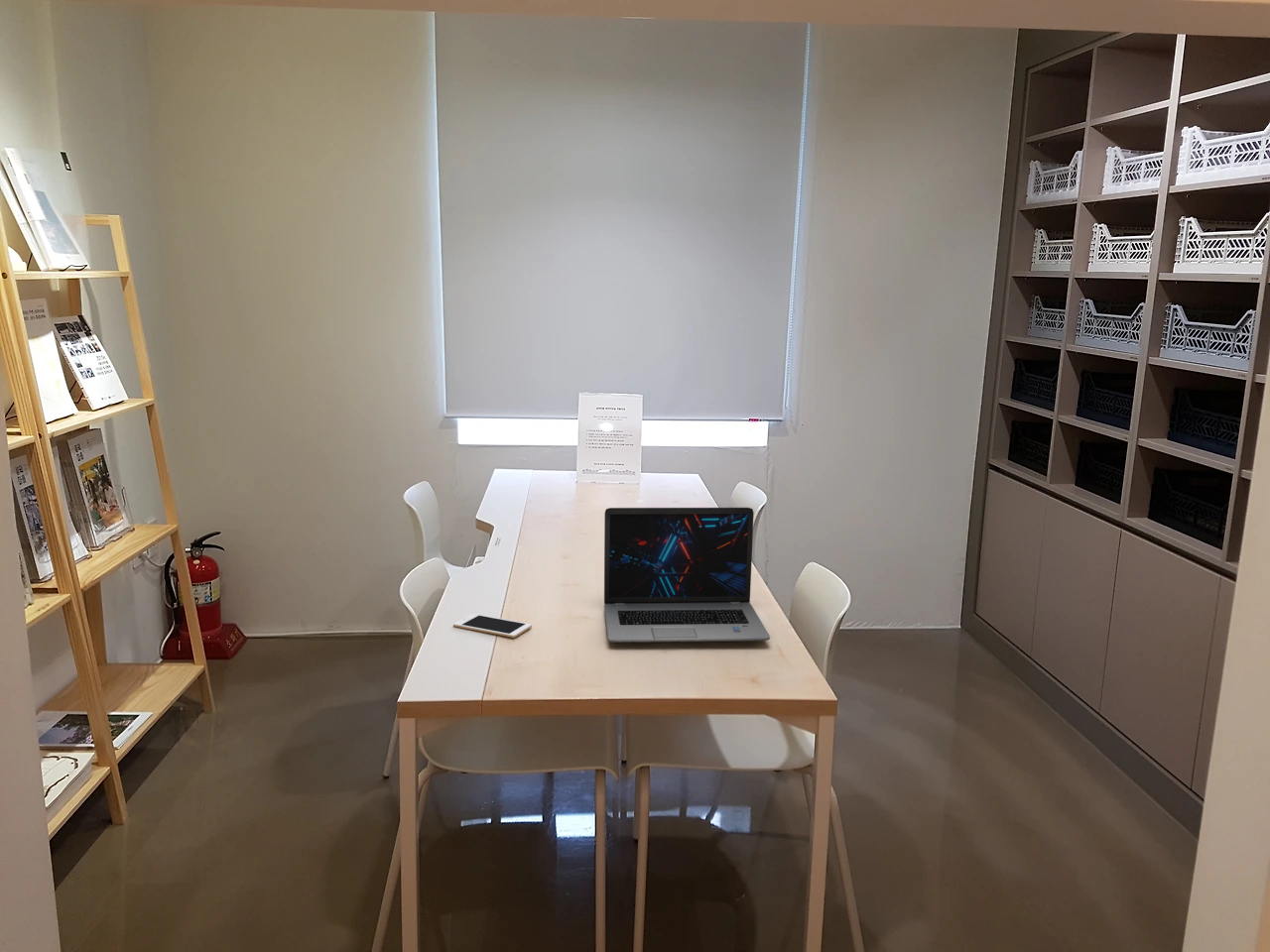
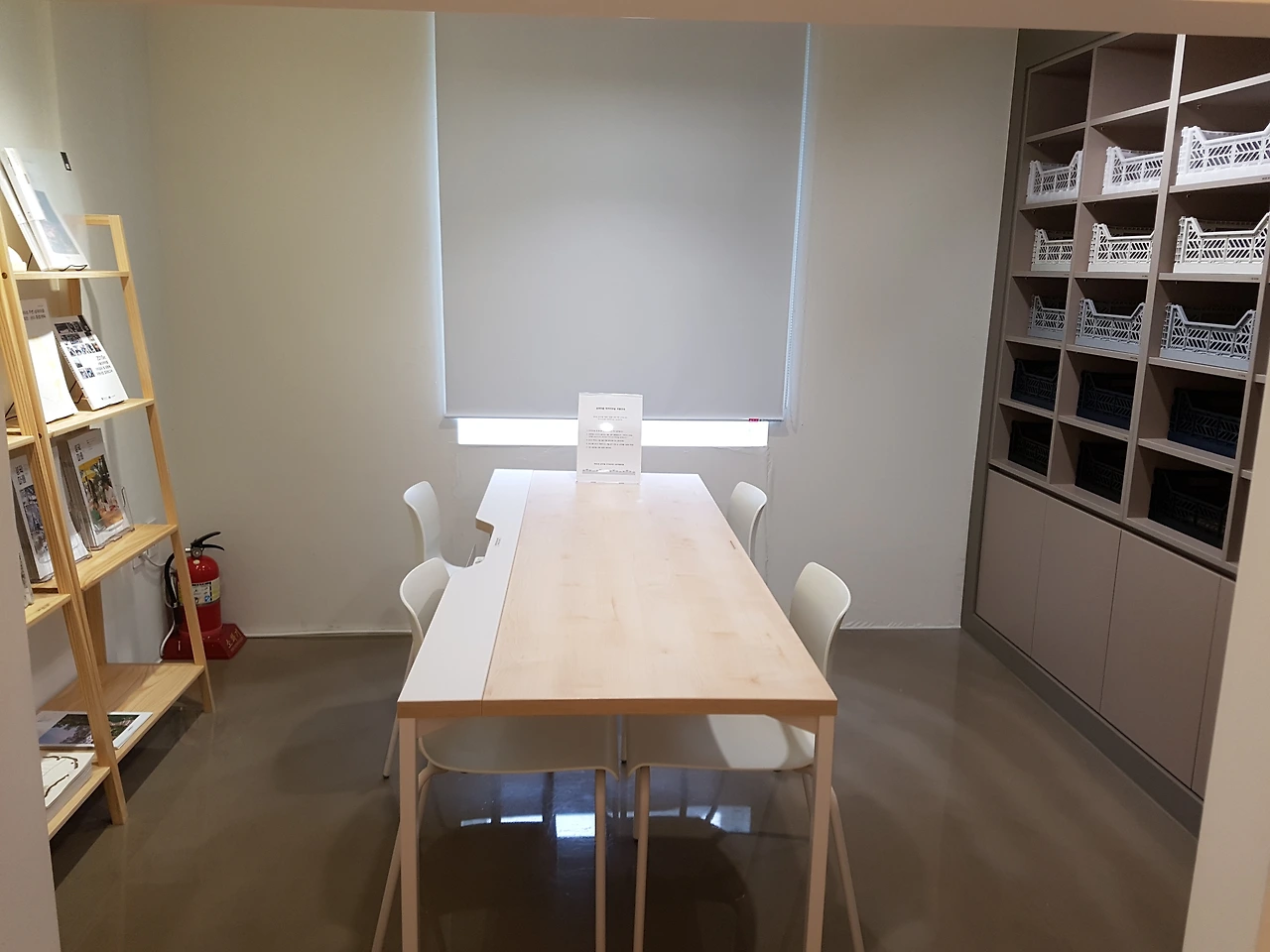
- cell phone (492, 625)
- laptop (684, 574)
